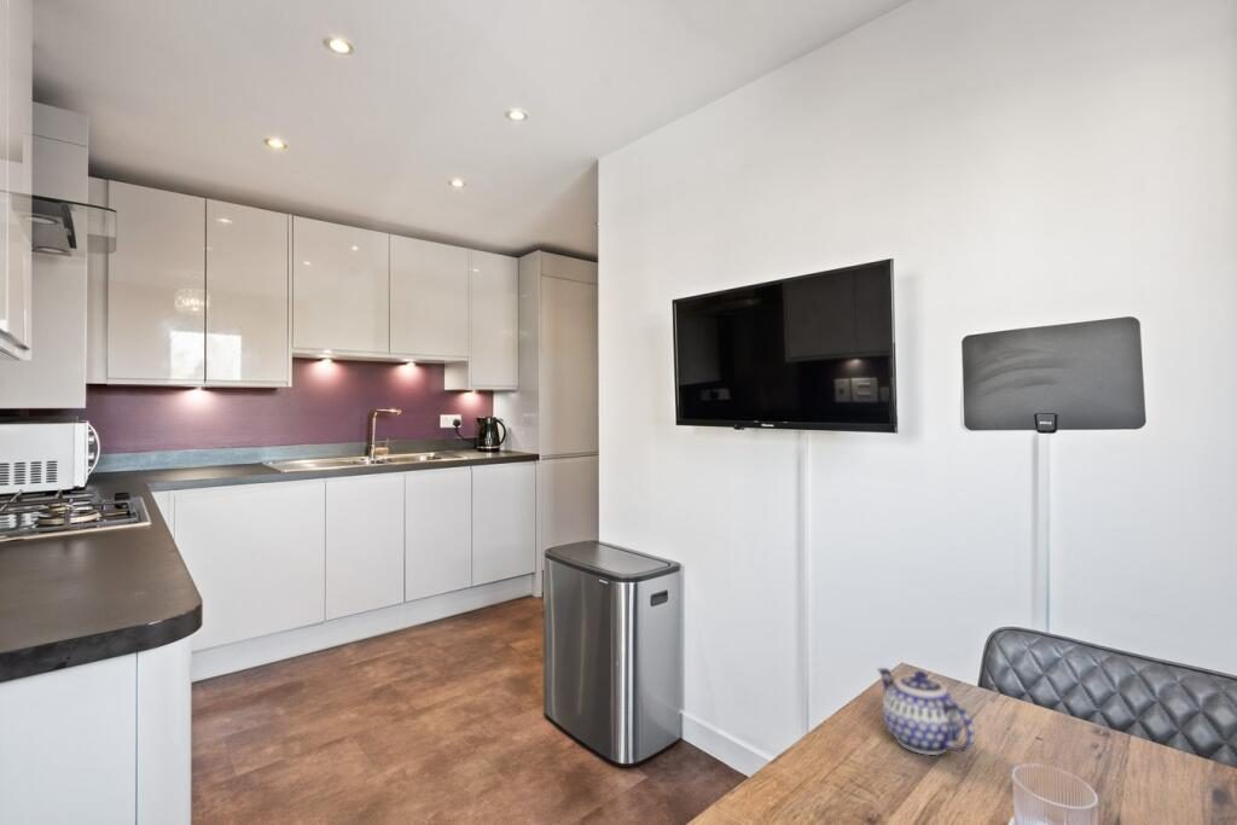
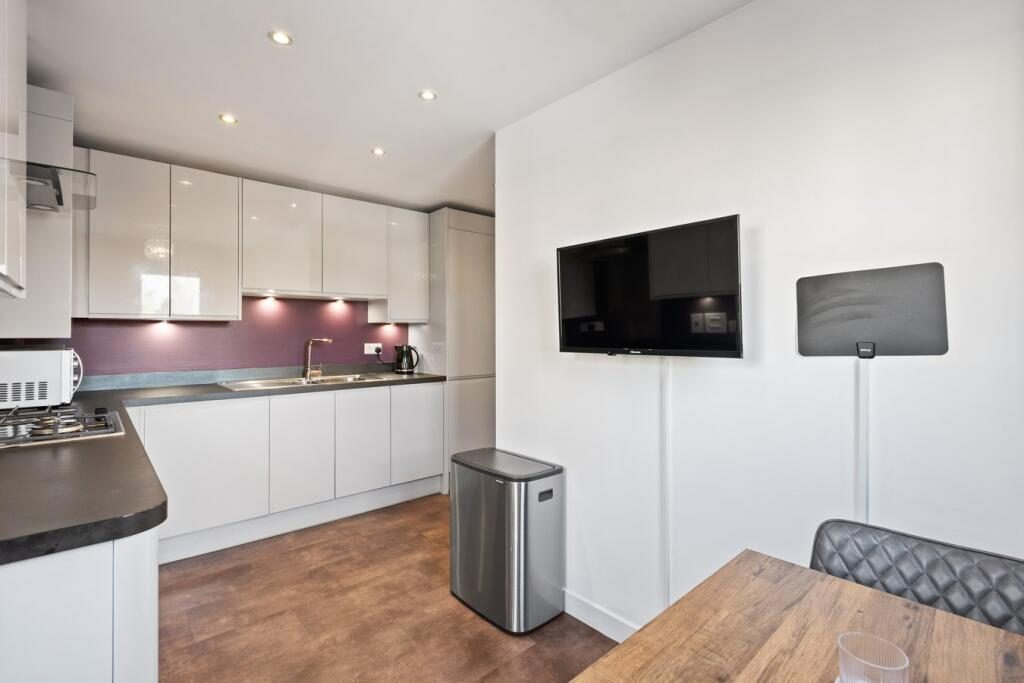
- teapot (921, 707)
